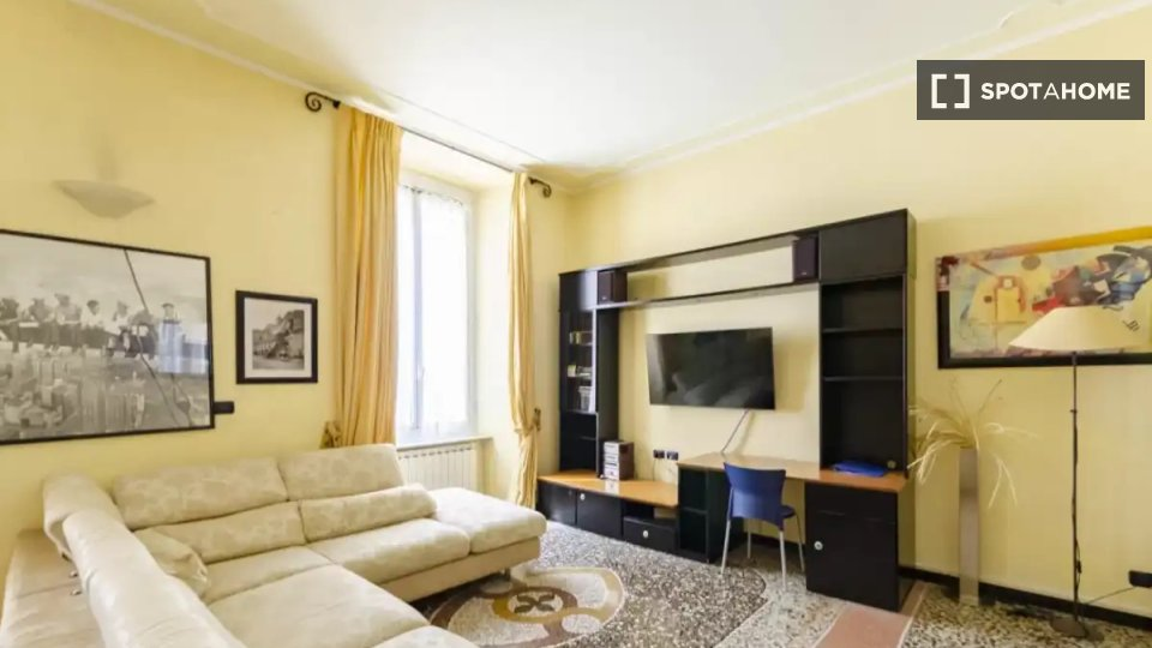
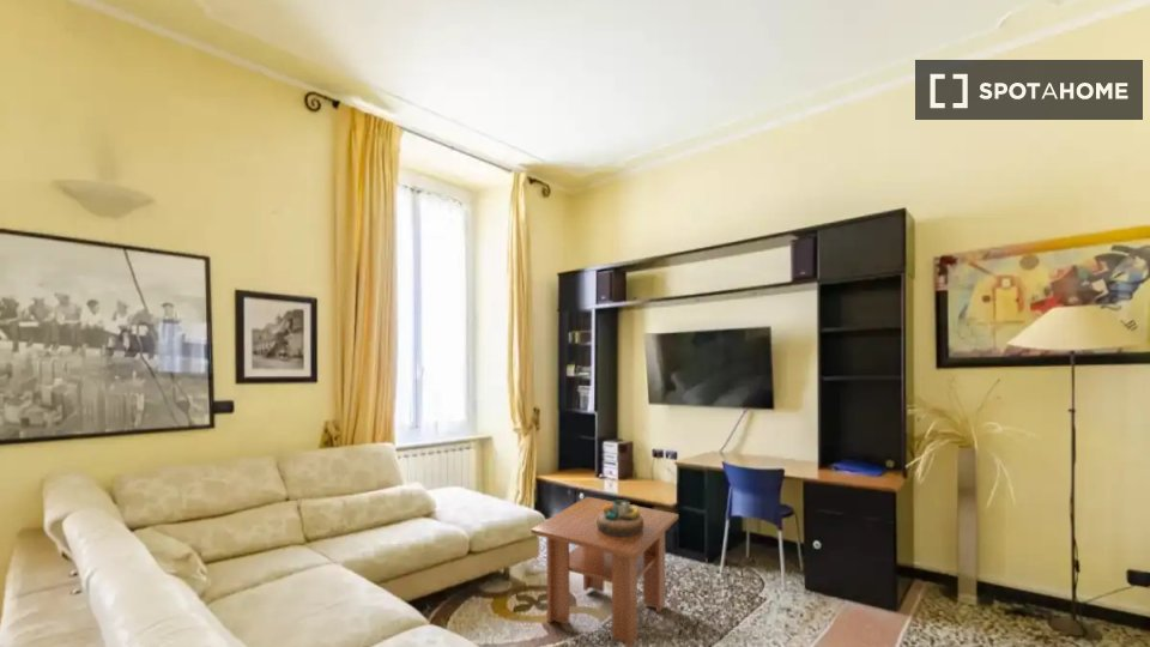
+ decorative bowl (619, 513)
+ coffee table (607, 567)
